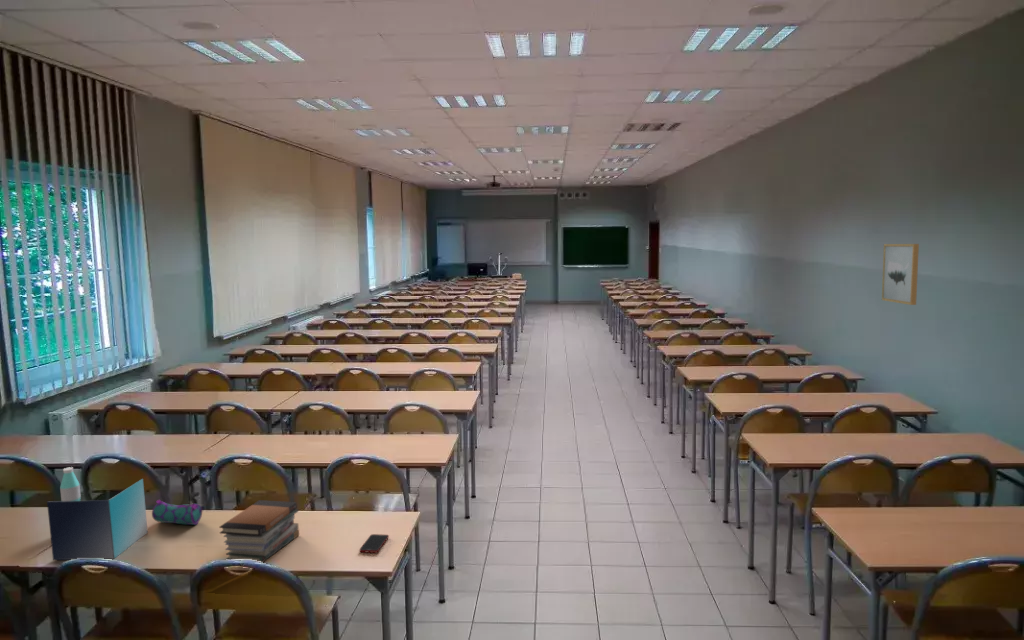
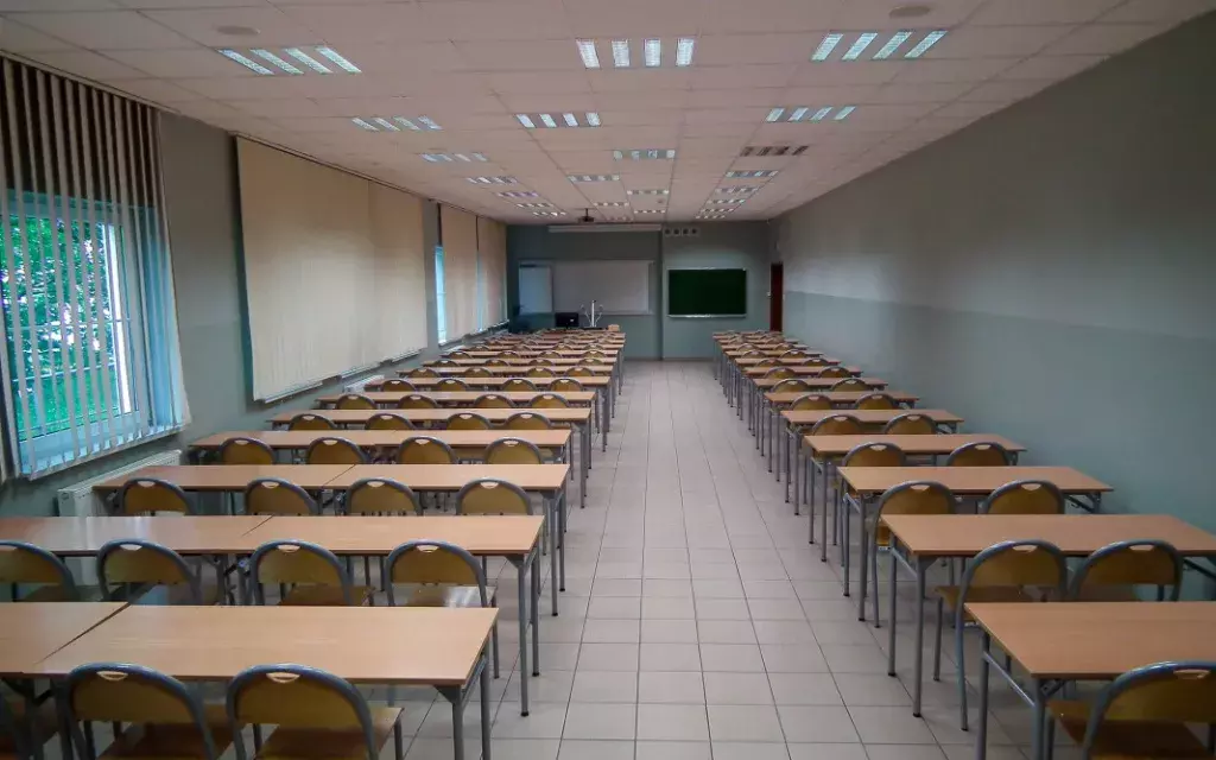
- wall art (899, 273)
- pencil case (177, 512)
- cell phone (374, 543)
- cube (99, 517)
- water bottle (71, 500)
- book stack (261, 530)
